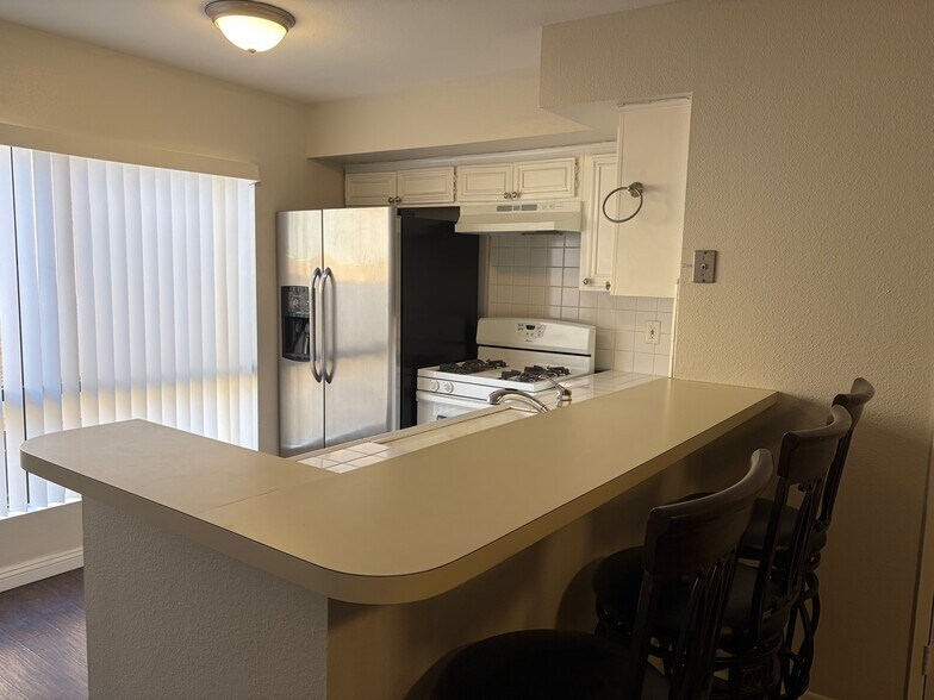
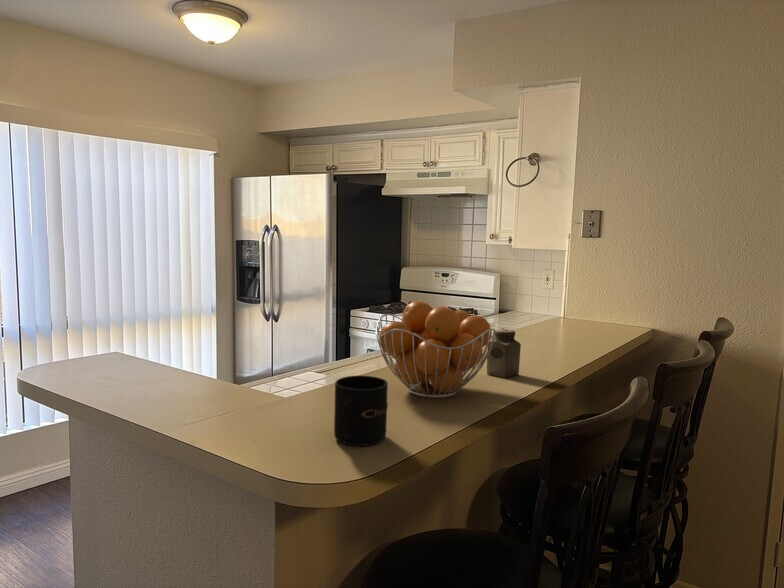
+ fruit basket (434, 347)
+ mug (356, 412)
+ salt shaker (503, 351)
